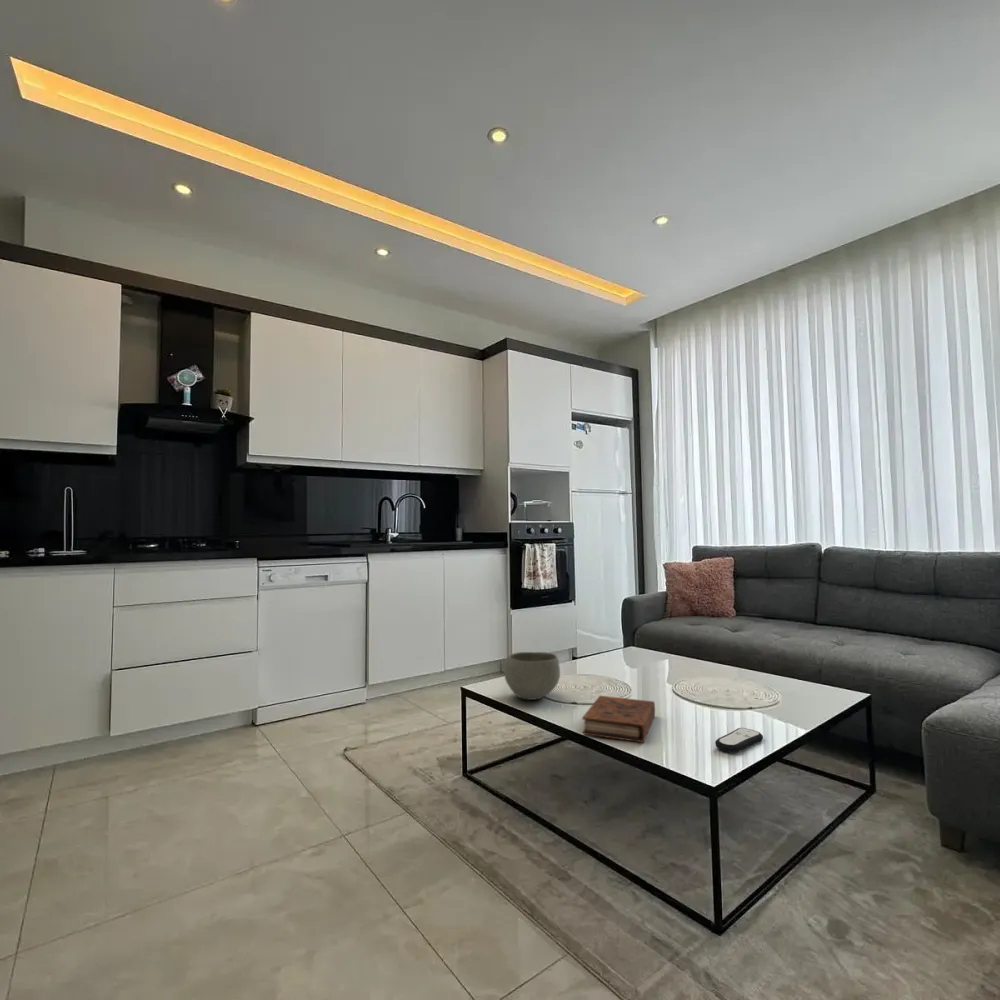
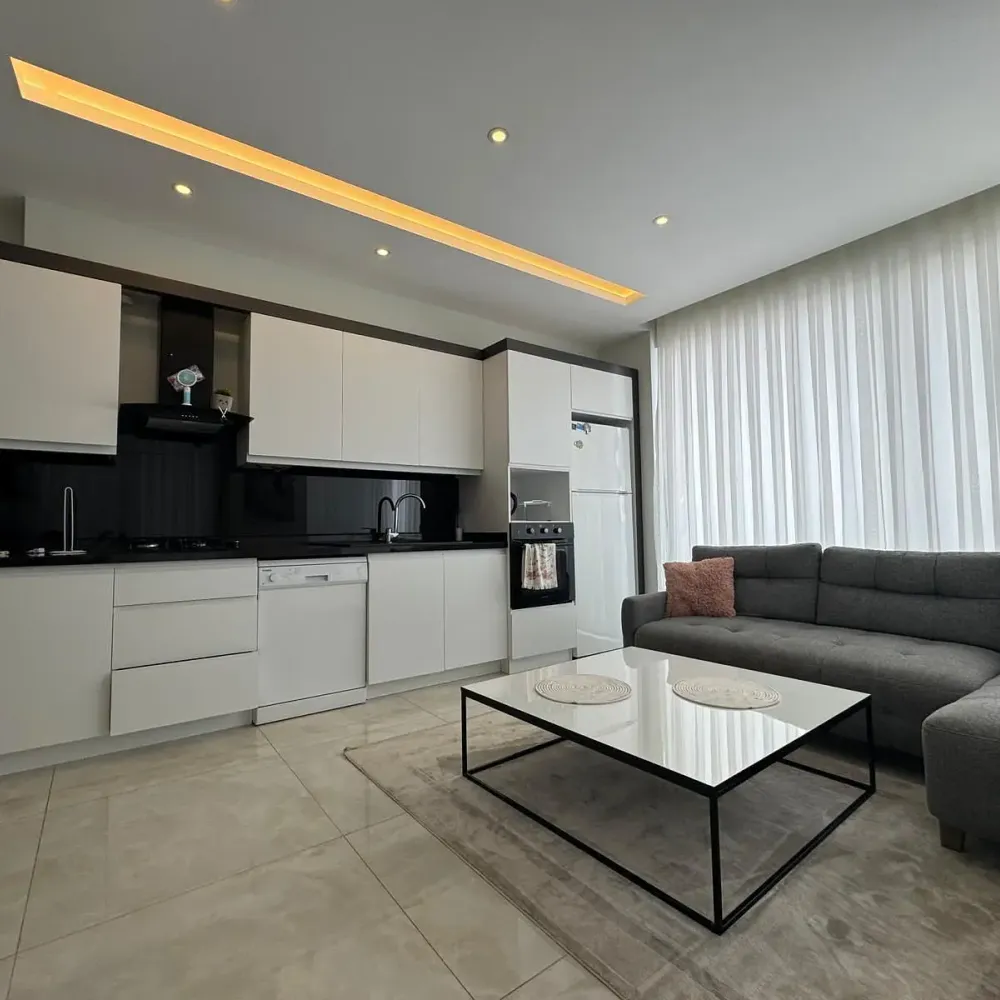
- bowl (532, 676)
- remote control (738, 739)
- book (620, 717)
